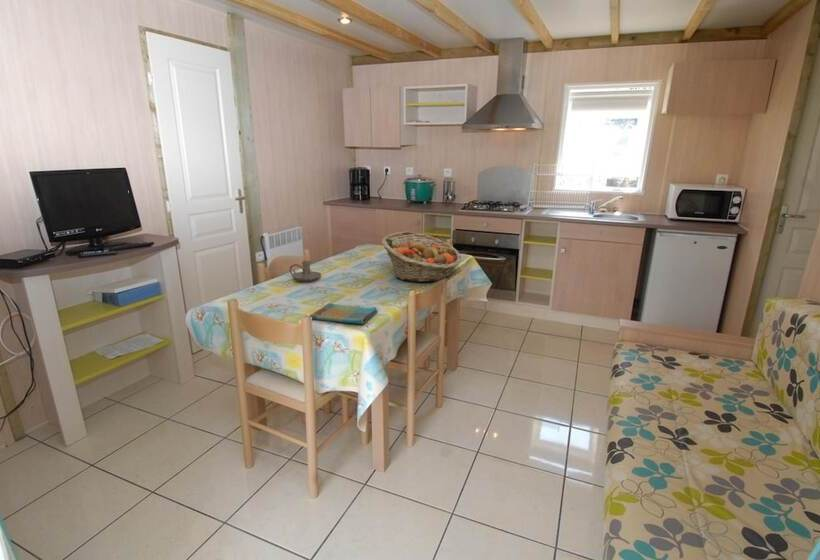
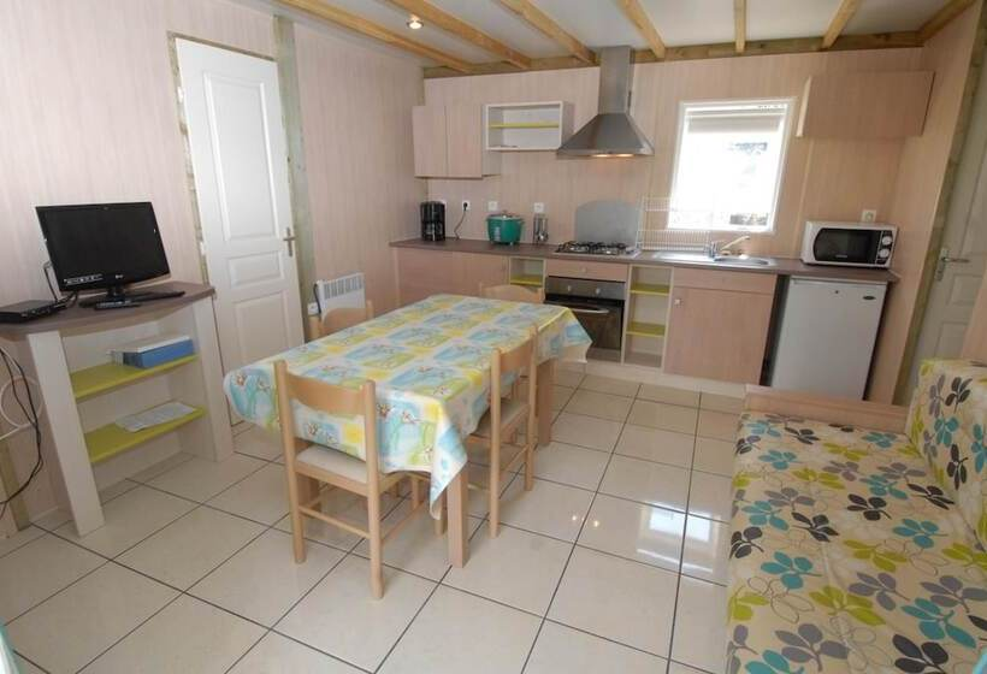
- dish towel (344, 312)
- candle holder (304, 270)
- fruit basket (421, 255)
